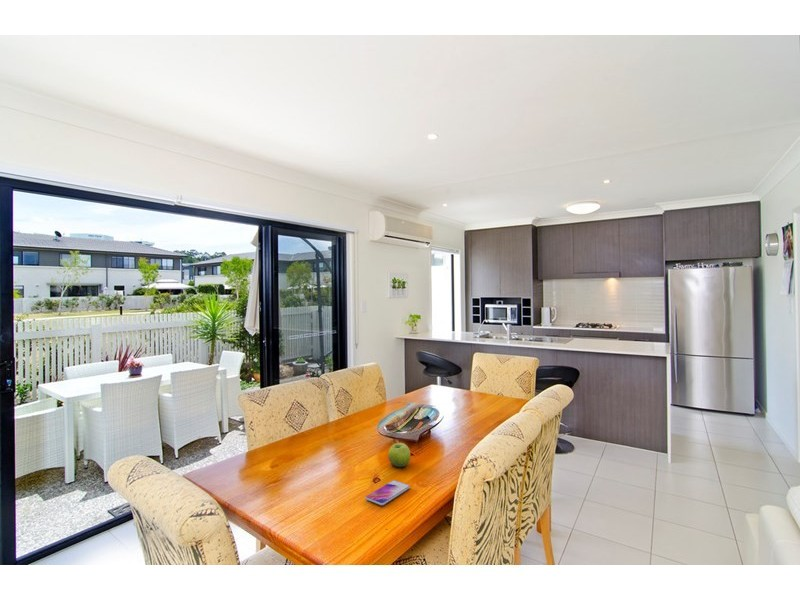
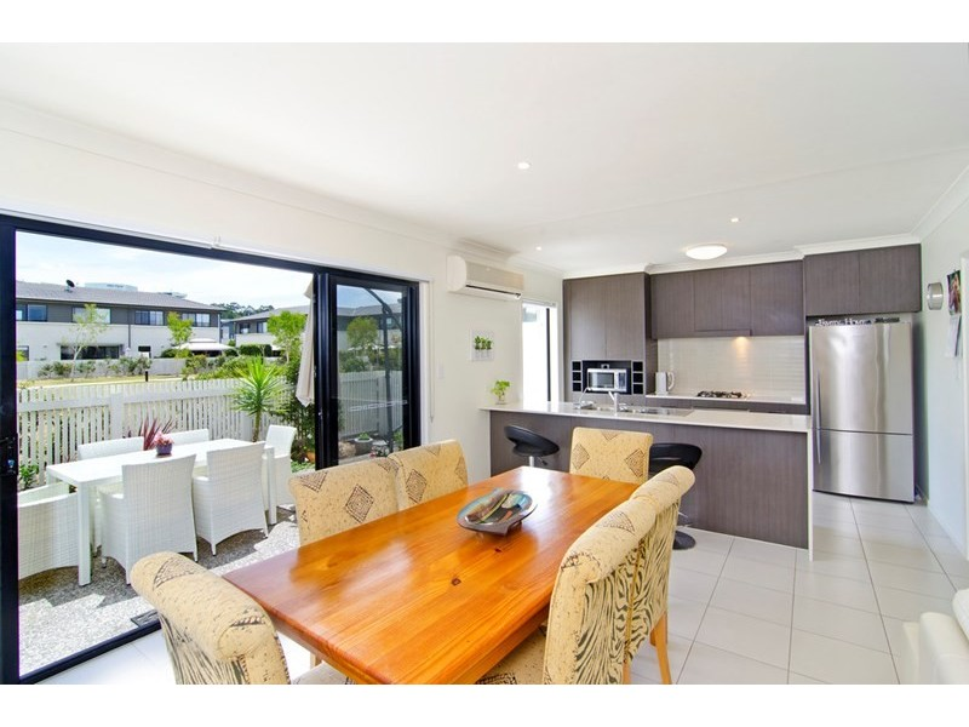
- smartphone (388, 492)
- fruit (399, 454)
